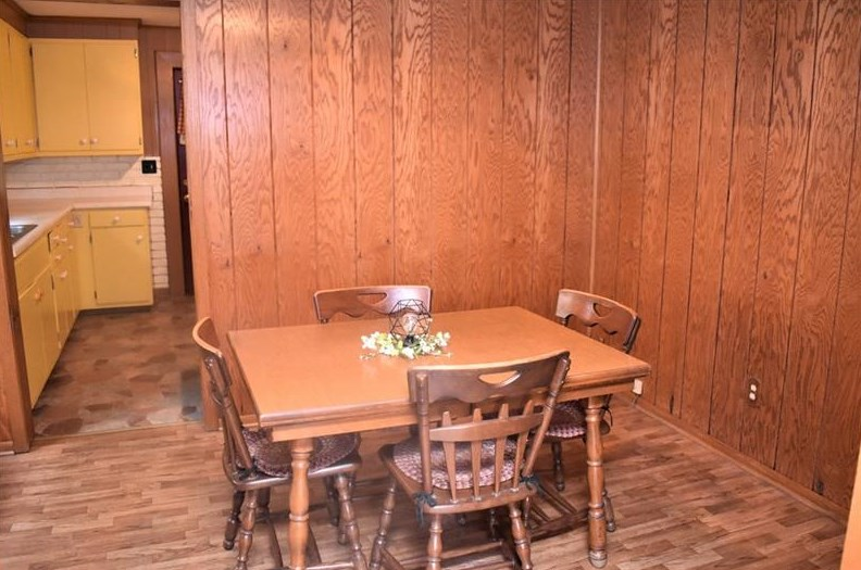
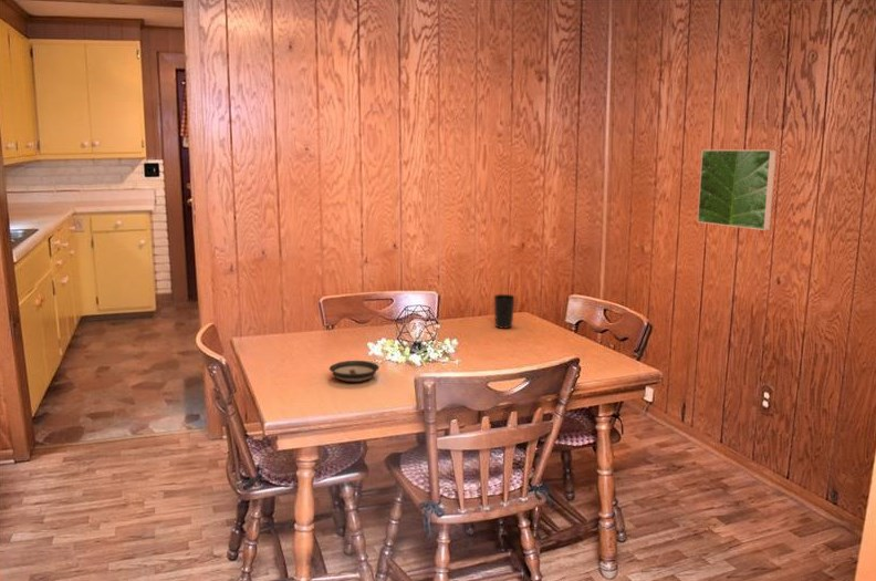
+ saucer (354, 373)
+ cup (503, 311)
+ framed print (734, 188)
